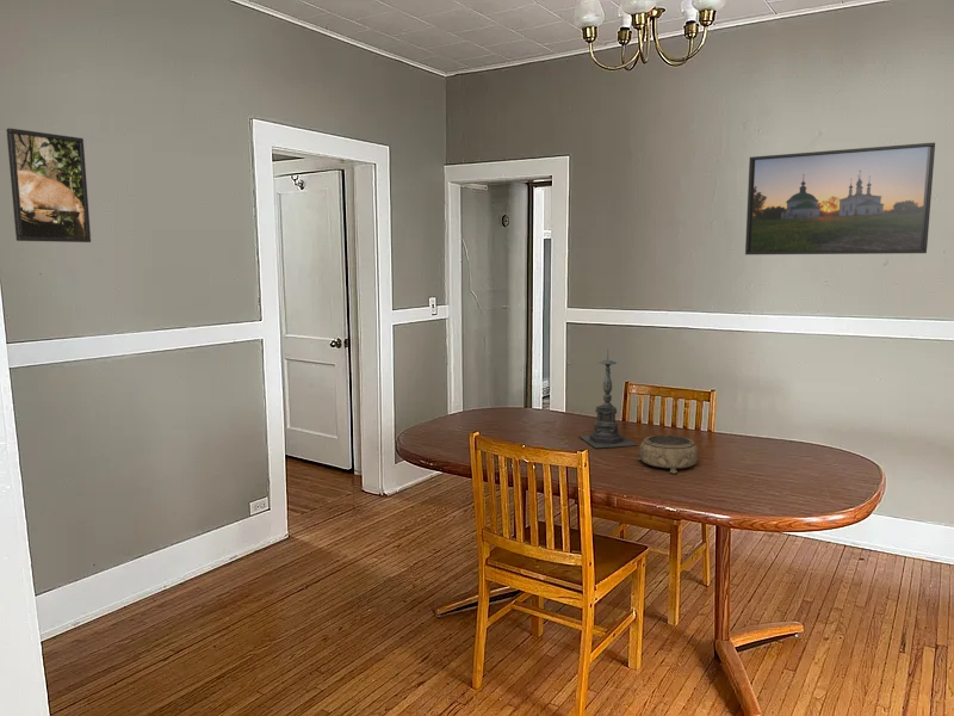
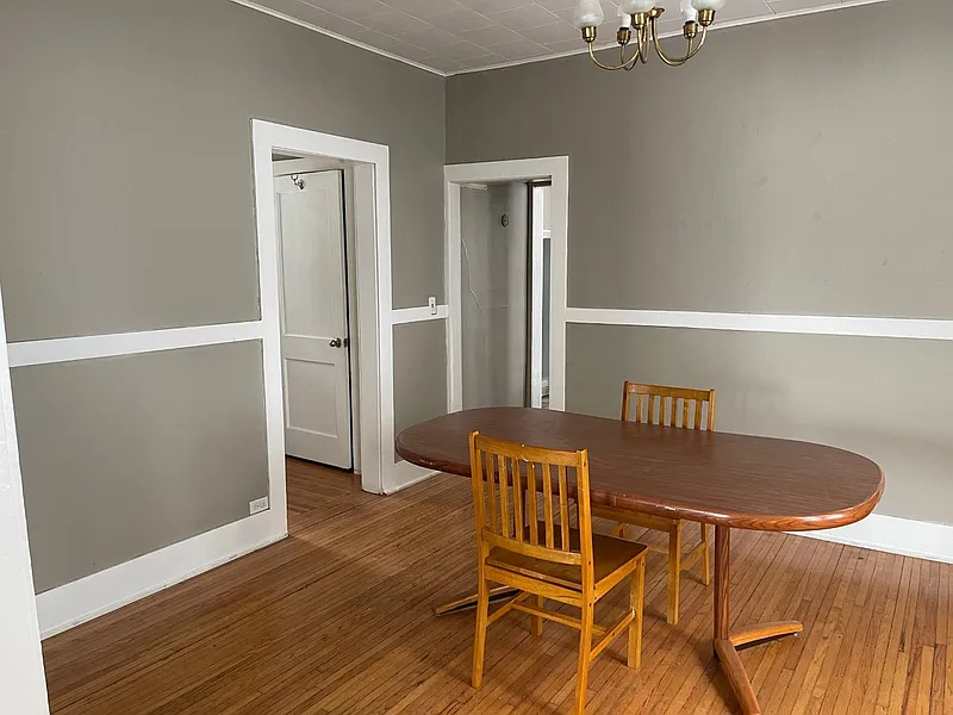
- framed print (50, 187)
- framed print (834, 202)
- candle holder (608, 394)
- decorative bowl (665, 451)
